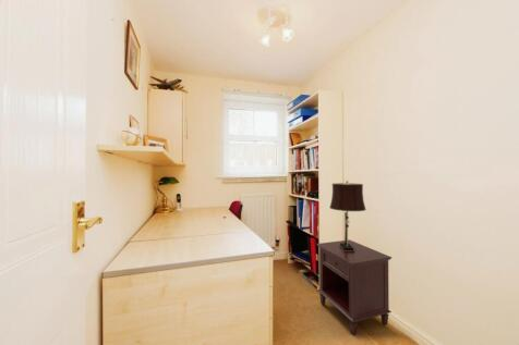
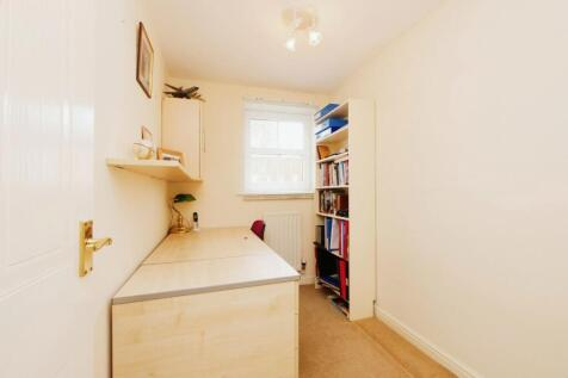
- table lamp (347, 214)
- nightstand (351, 281)
